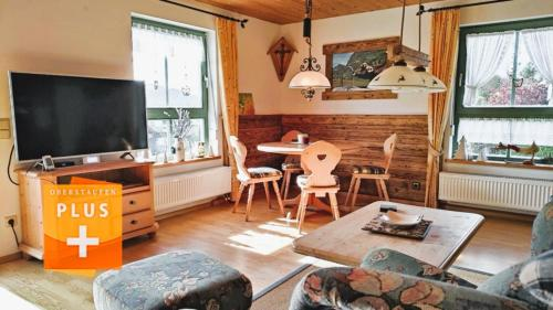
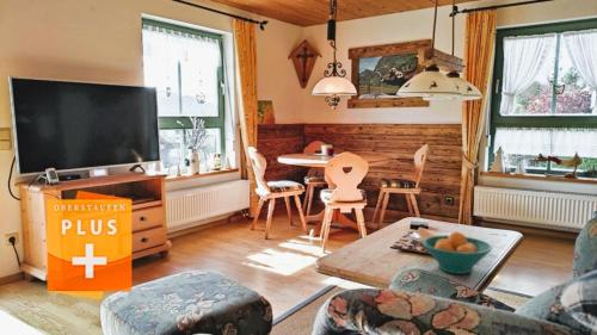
+ fruit bowl (455, 250)
